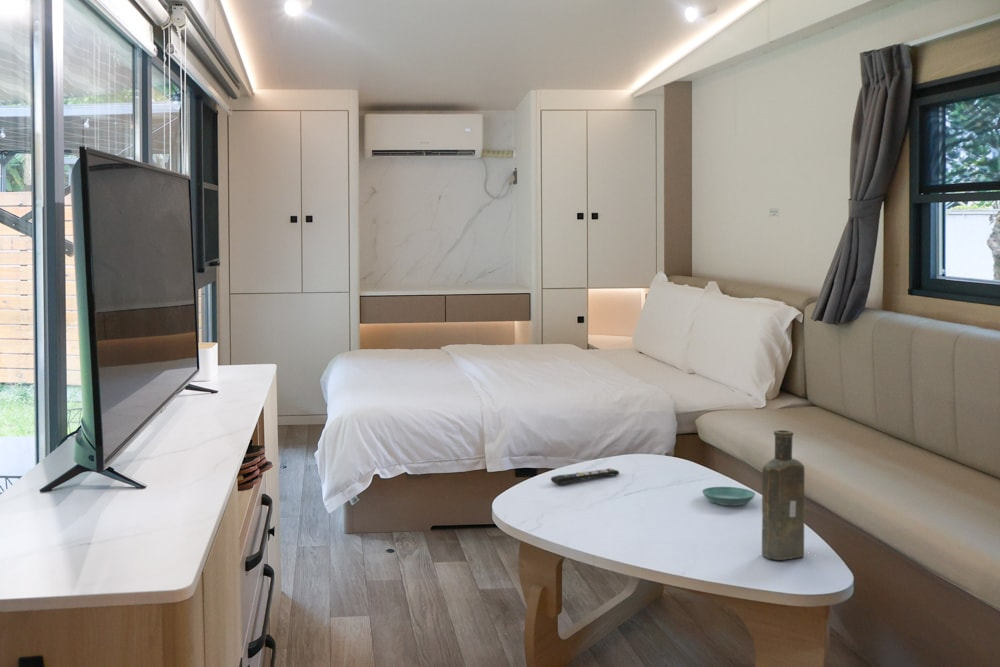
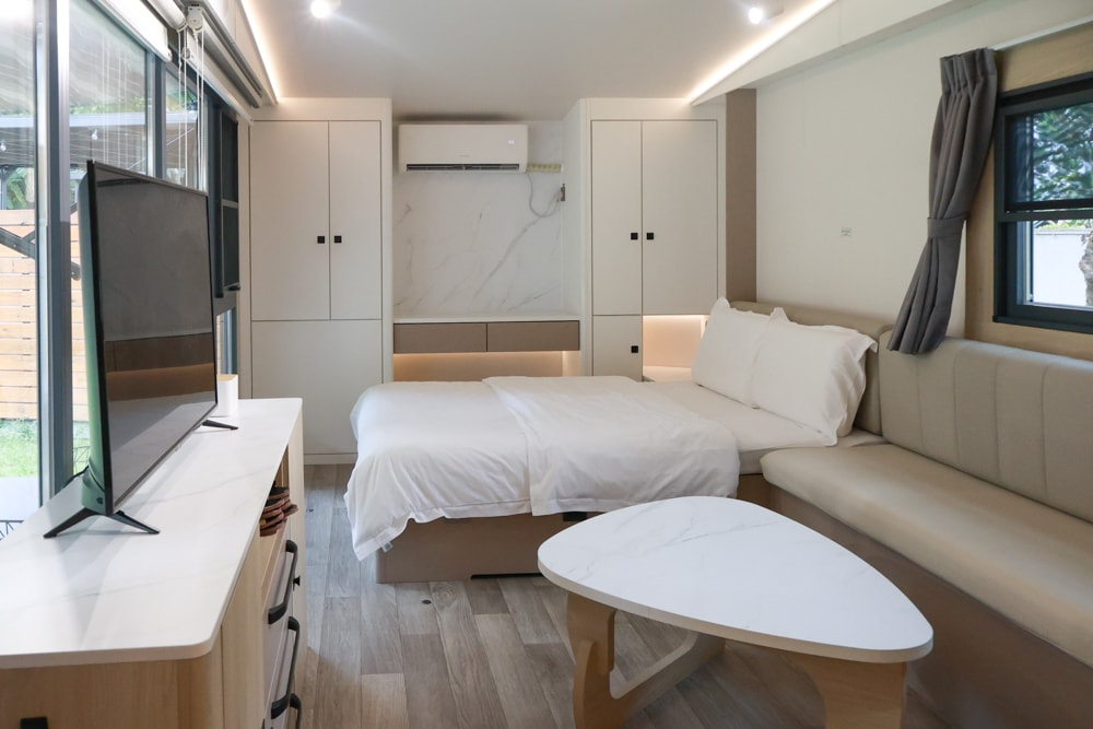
- remote control (585, 476)
- bottle (786, 492)
- saucer (728, 496)
